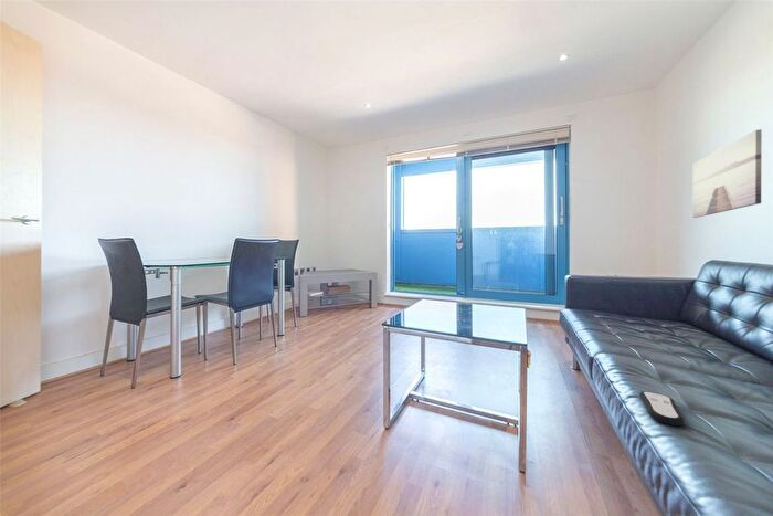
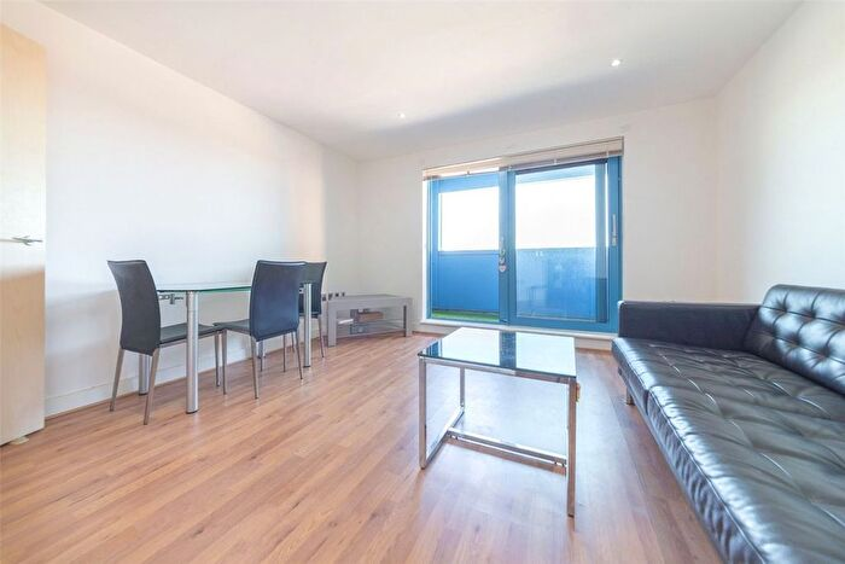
- wall art (721, 180)
- remote control (660, 407)
